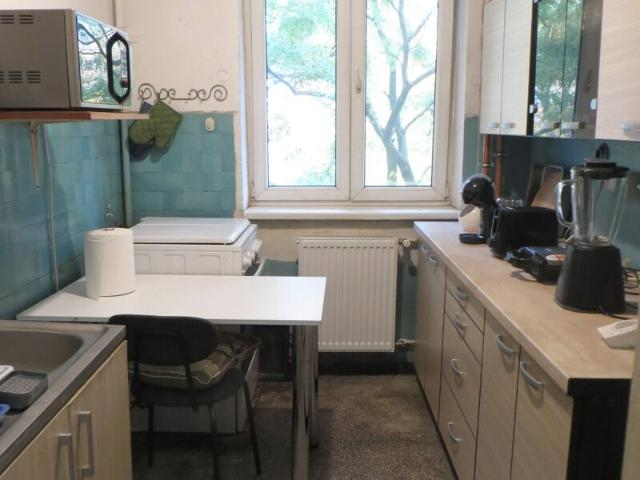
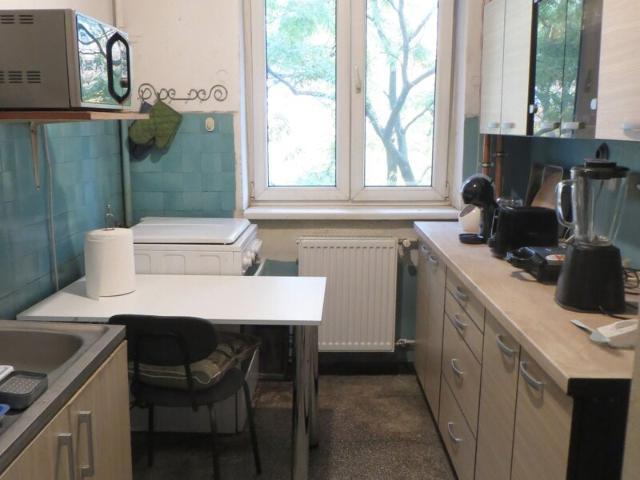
+ spoon (589, 329)
